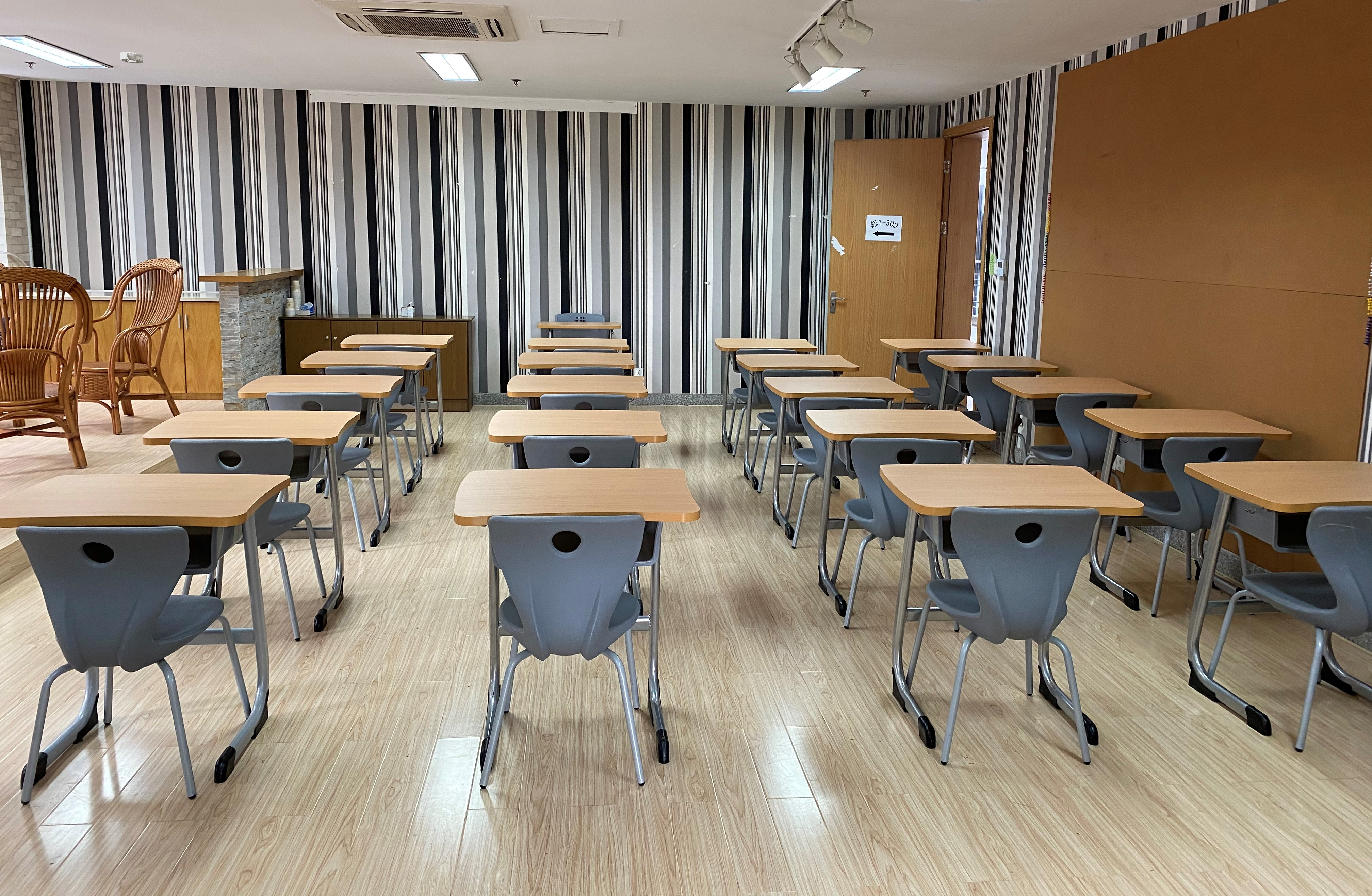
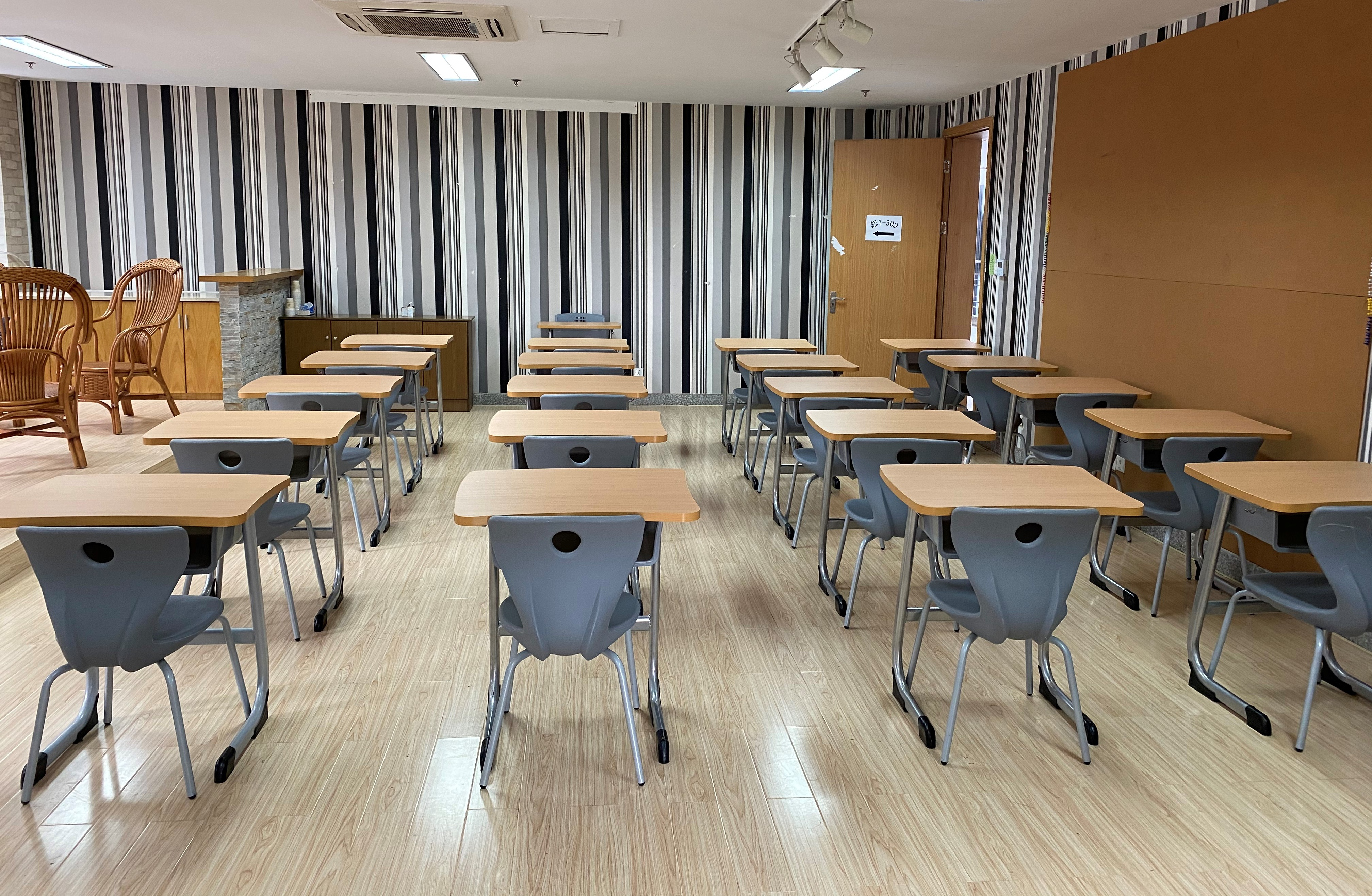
- smoke detector (131, 57)
